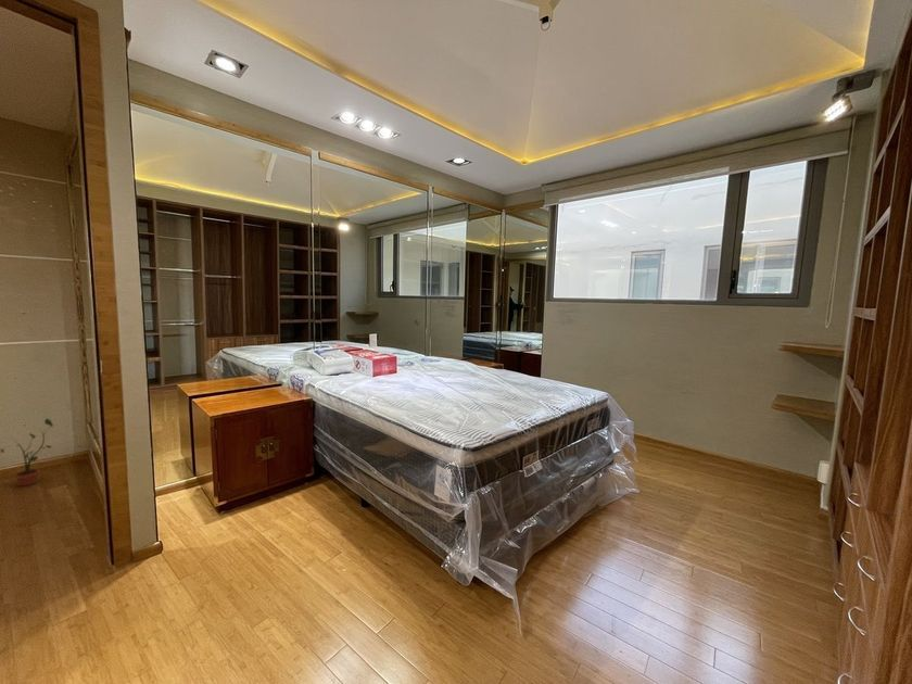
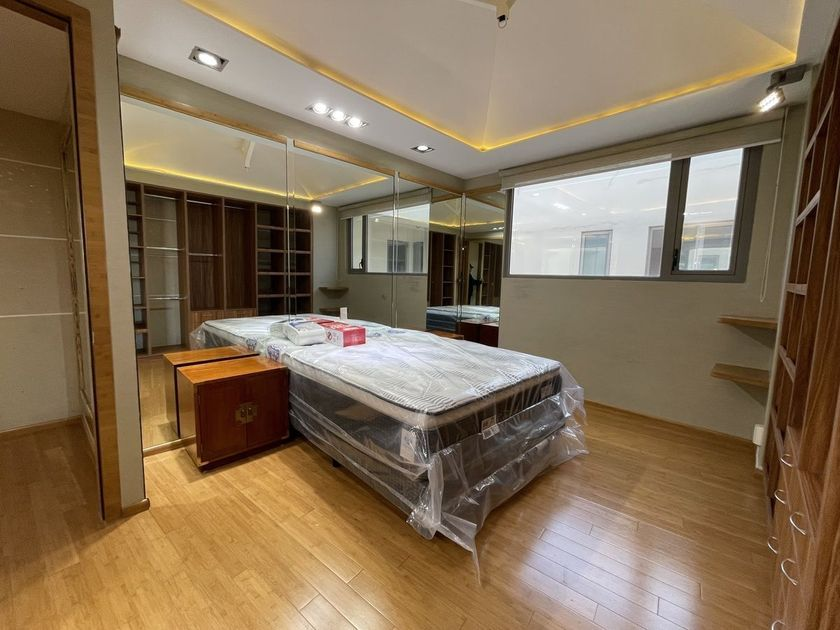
- potted plant (30, 454)
